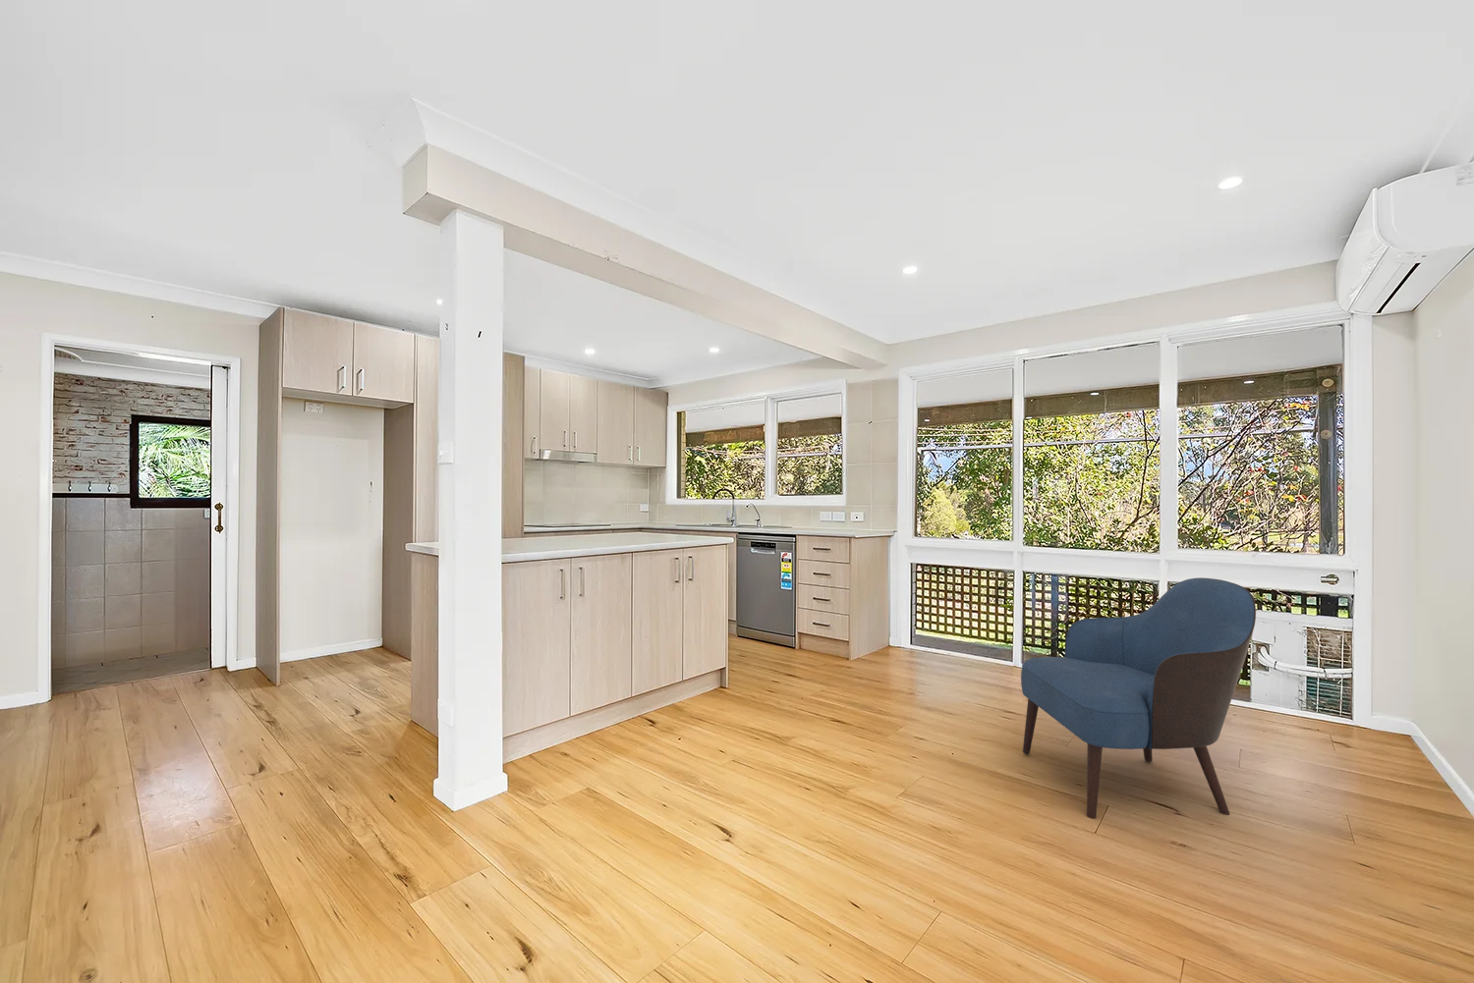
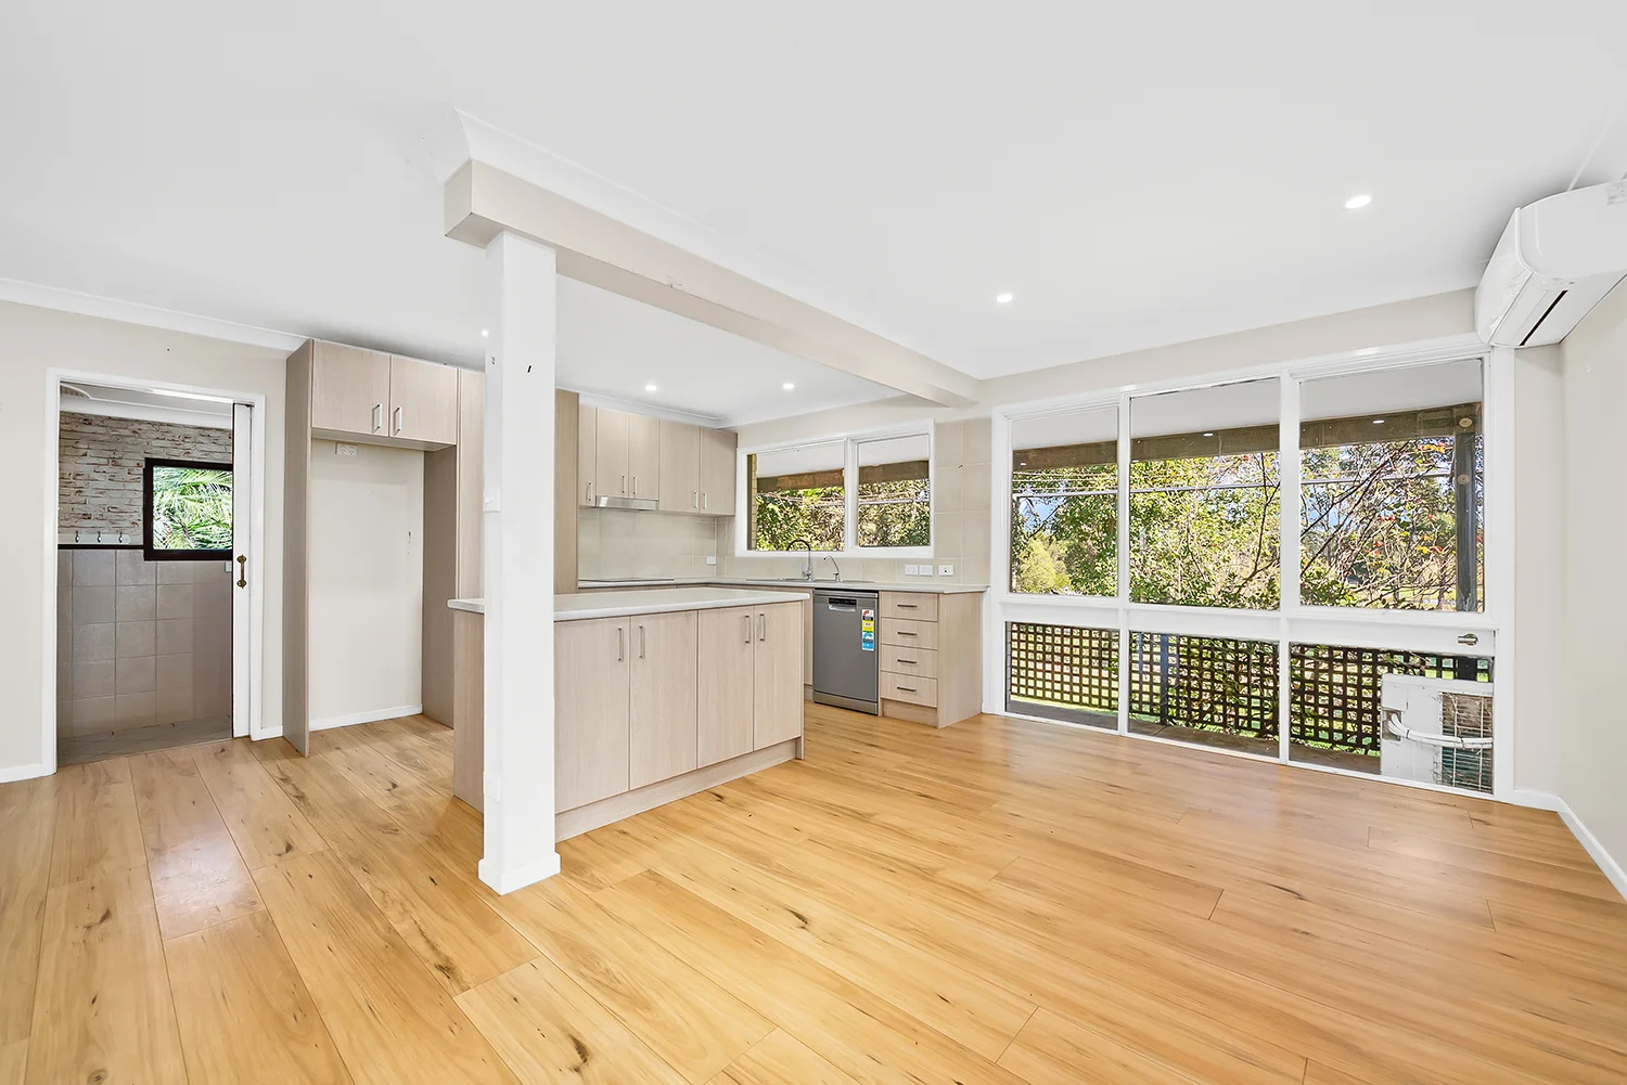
- armchair (1134, 680)
